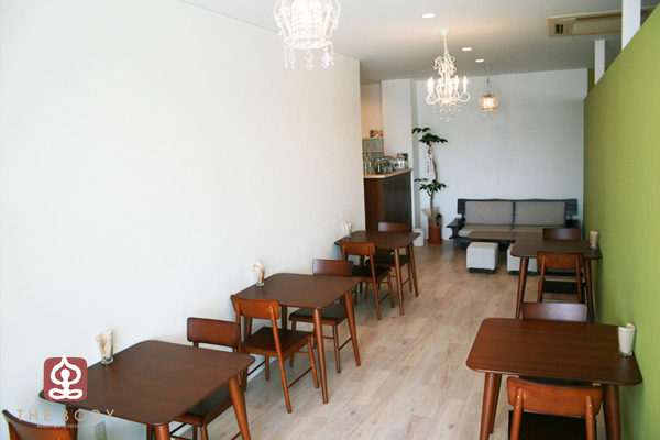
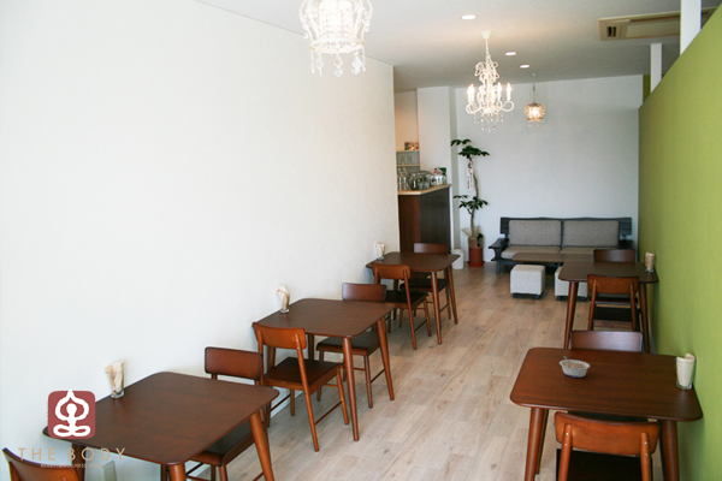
+ legume (573, 367)
